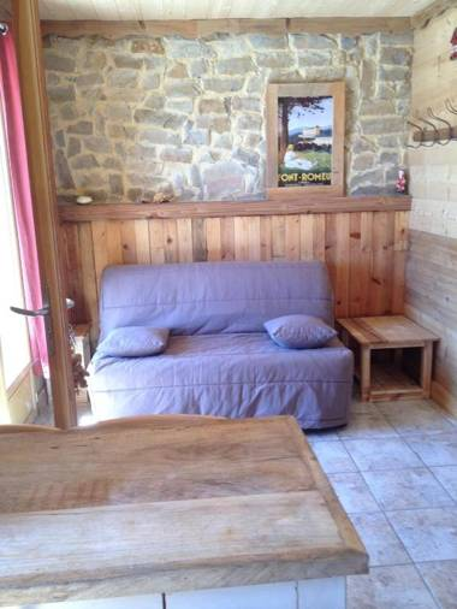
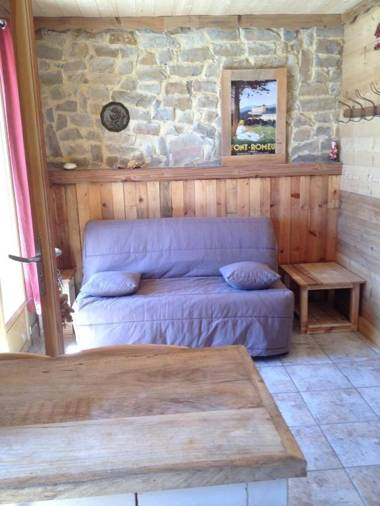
+ decorative plate (115, 117)
